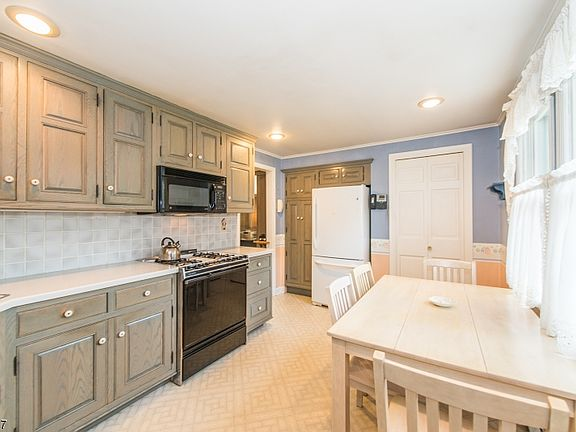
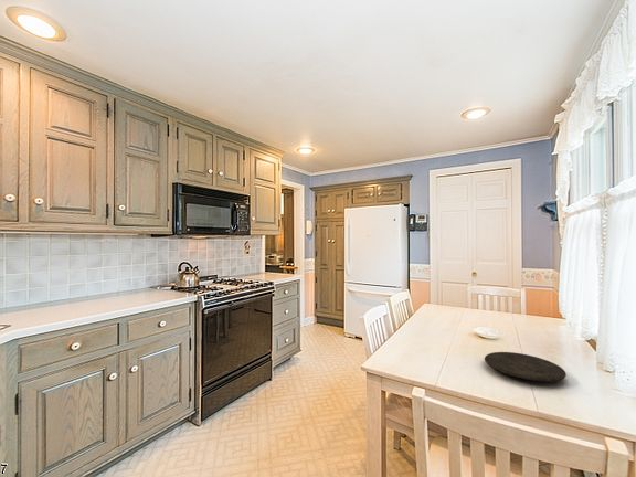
+ plate (522, 367)
